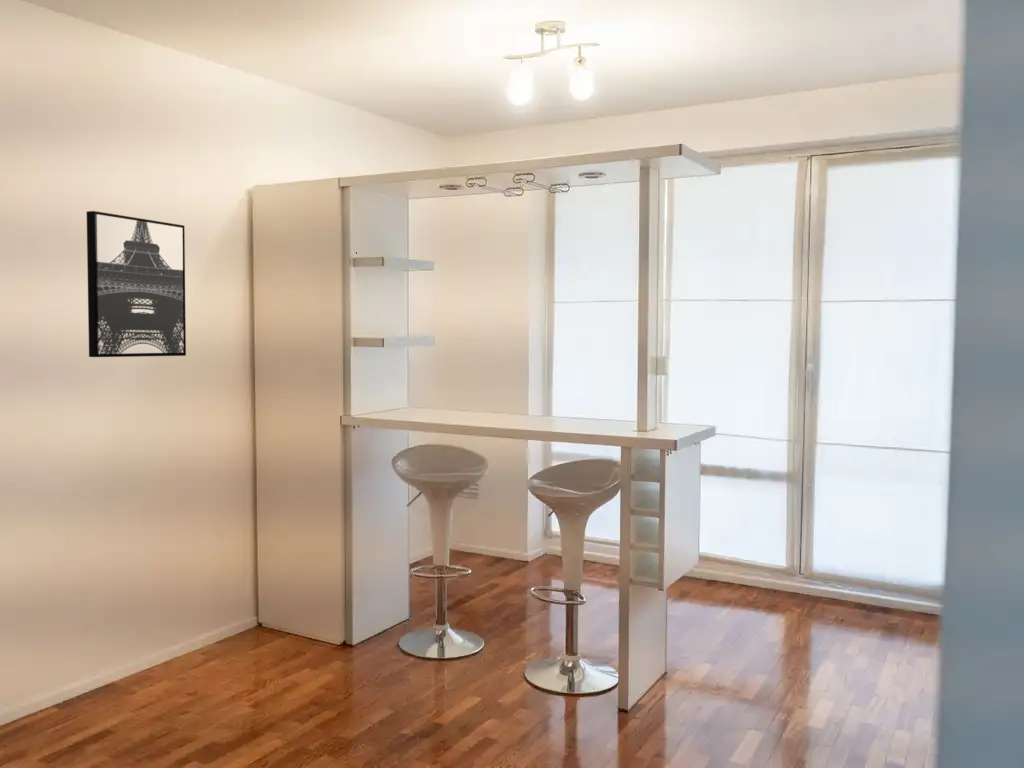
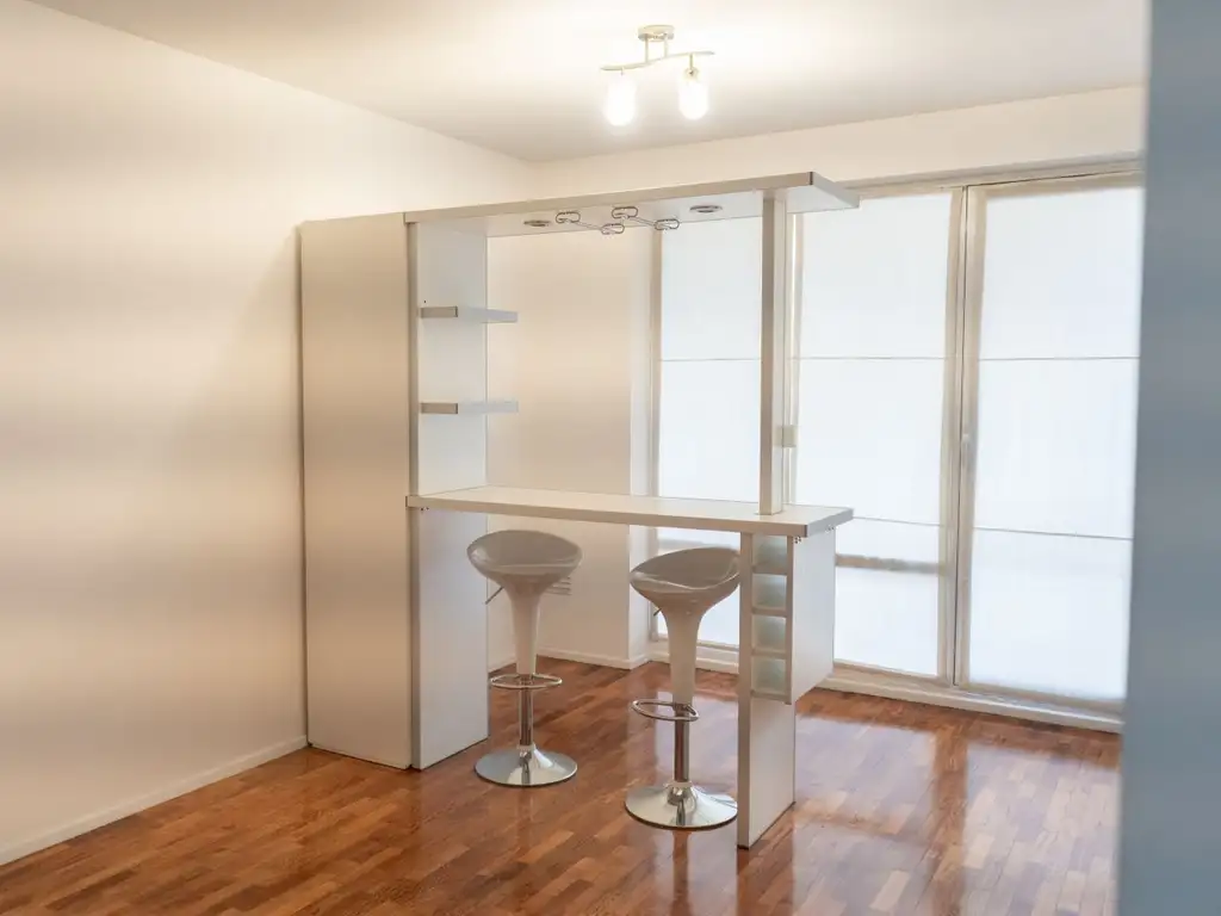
- wall art (139, 287)
